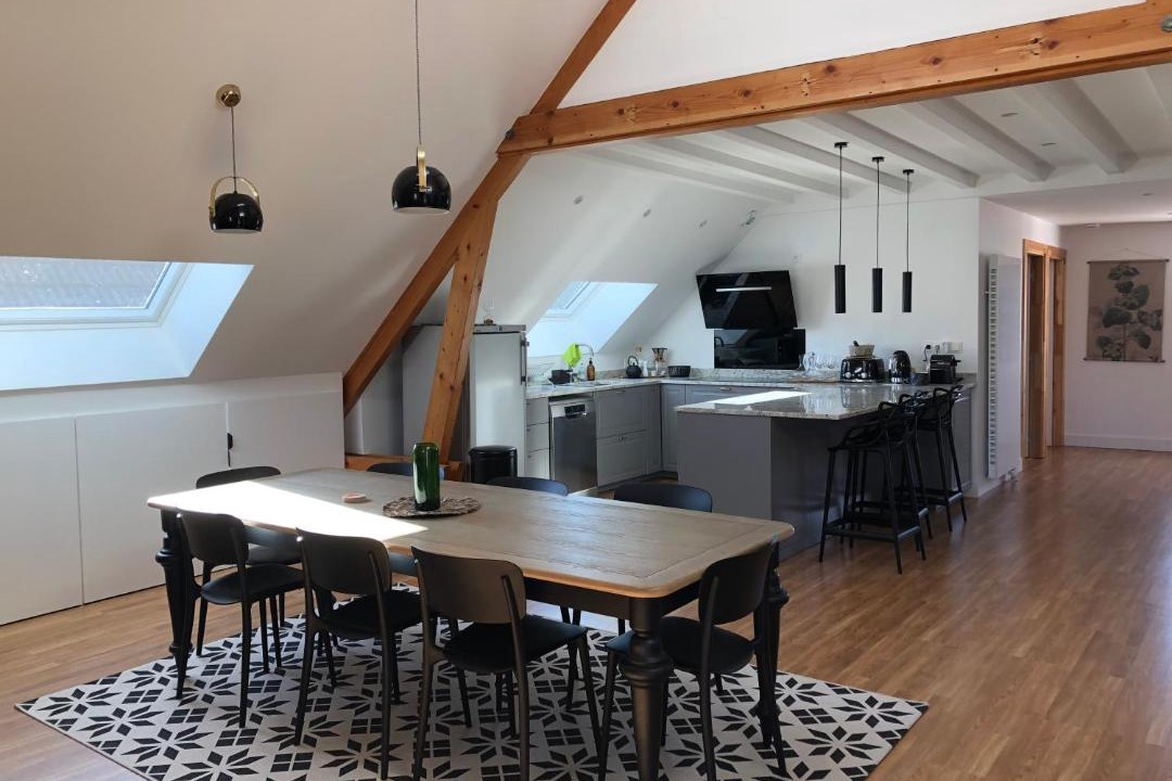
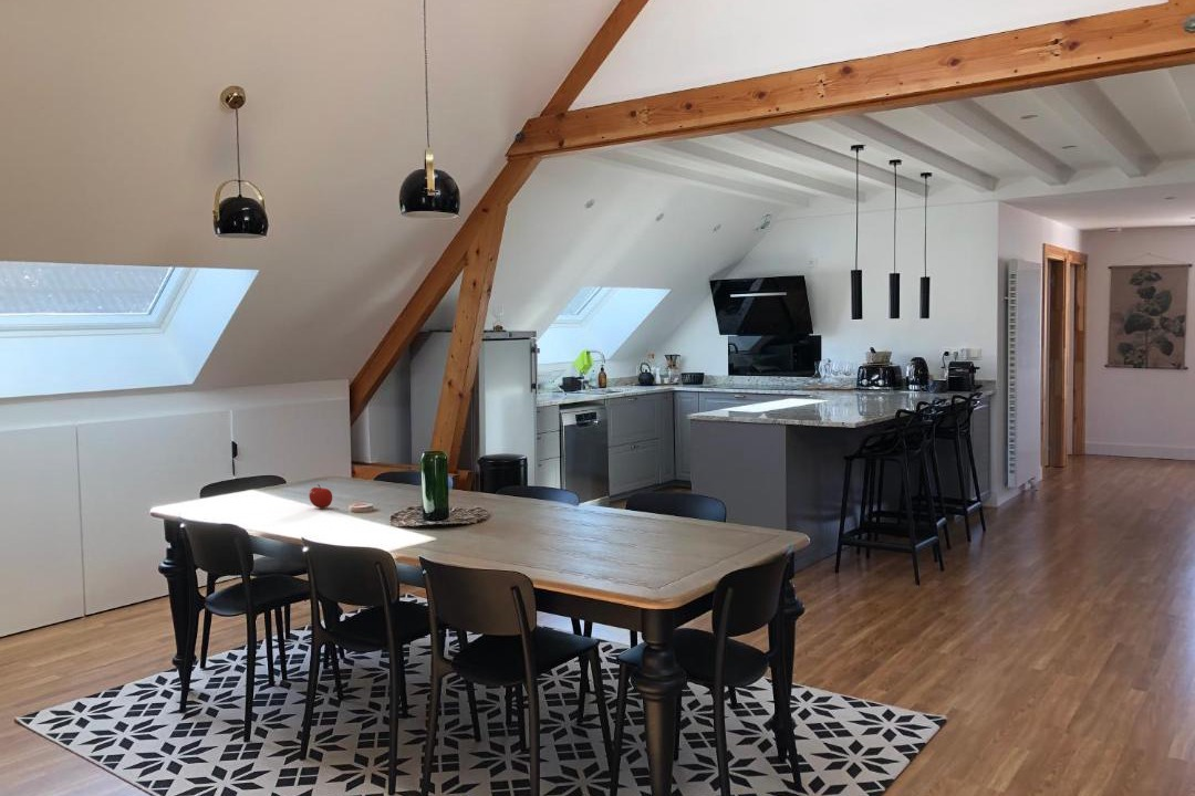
+ fruit (321, 495)
